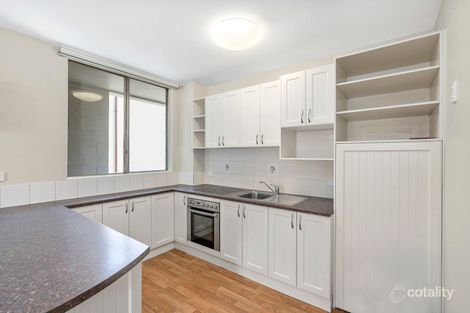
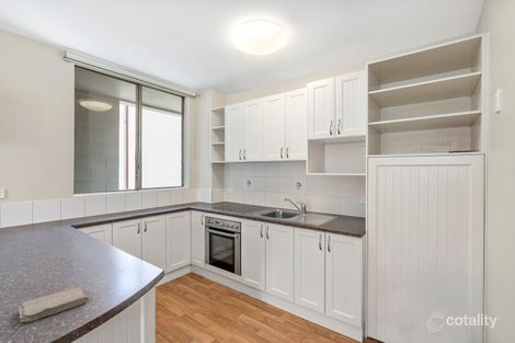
+ washcloth (54, 301)
